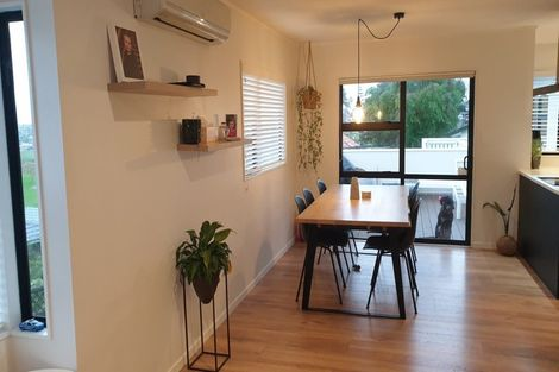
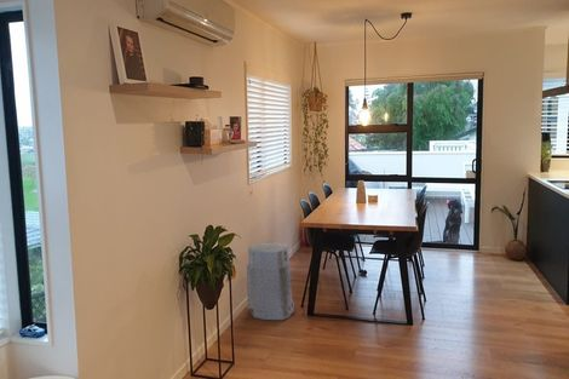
+ air purifier (269, 280)
